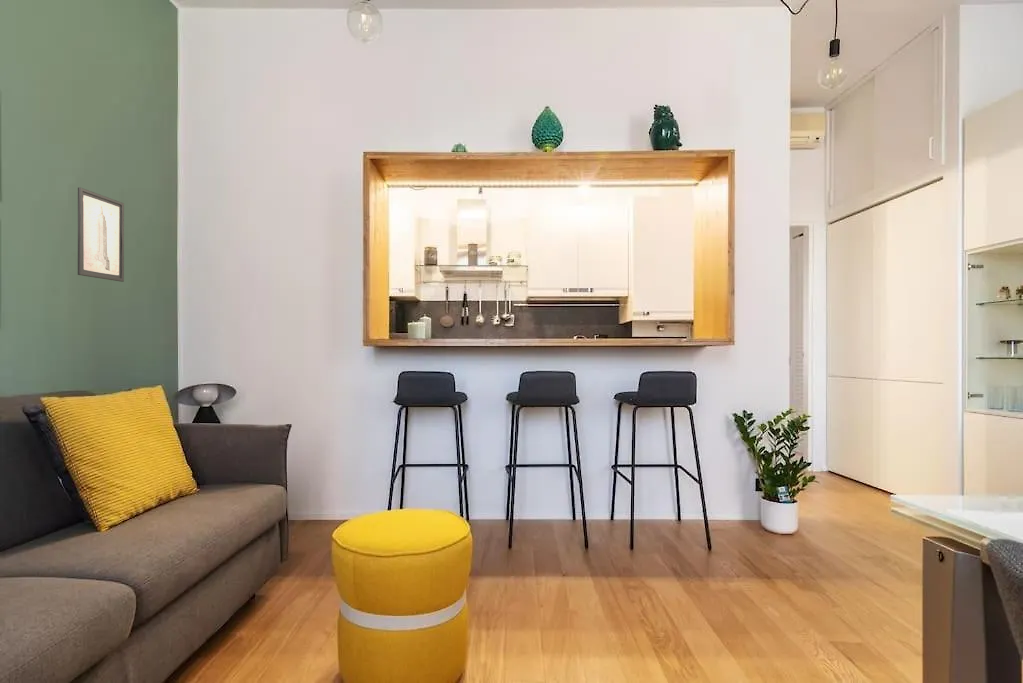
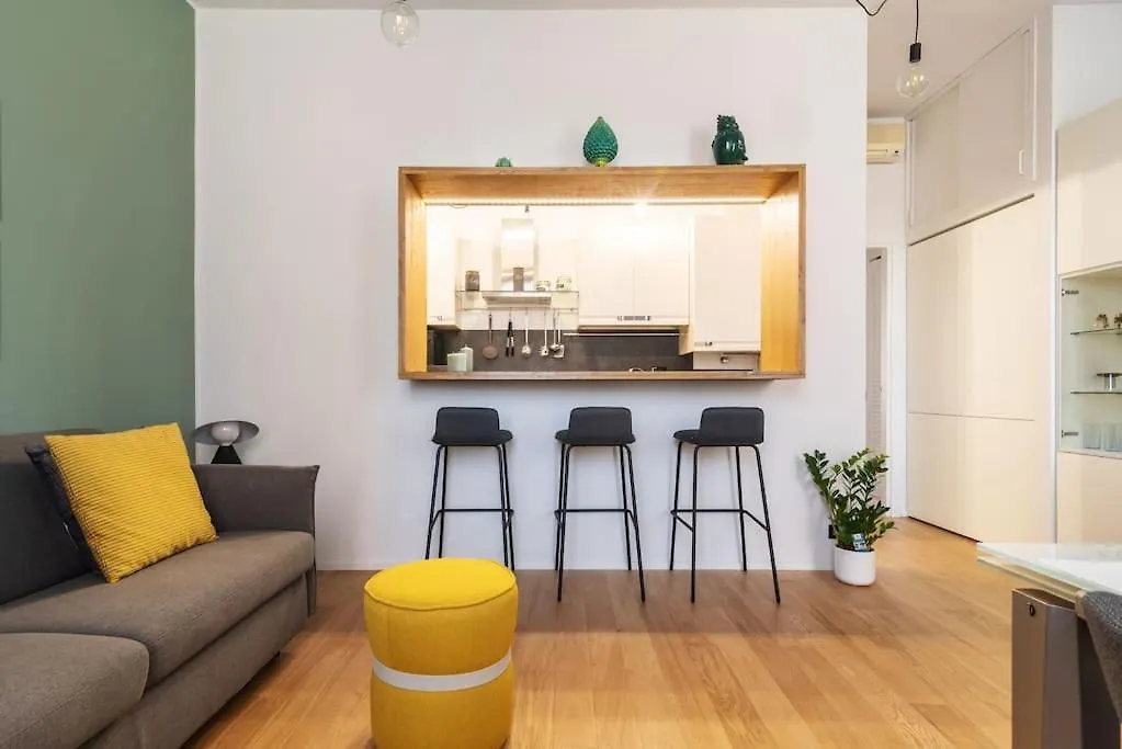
- wall art (102, 237)
